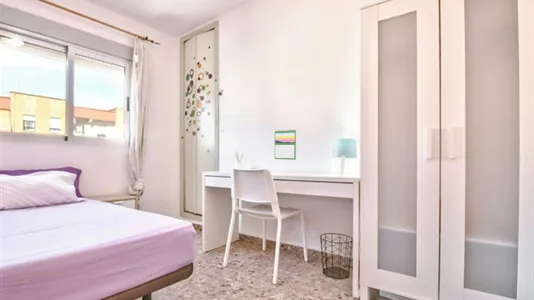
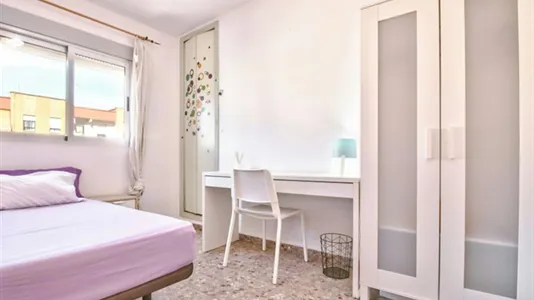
- calendar (284, 144)
